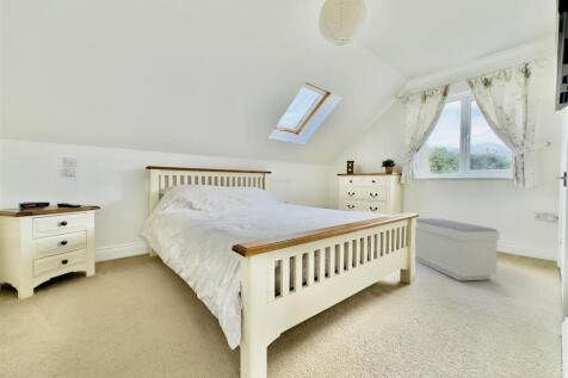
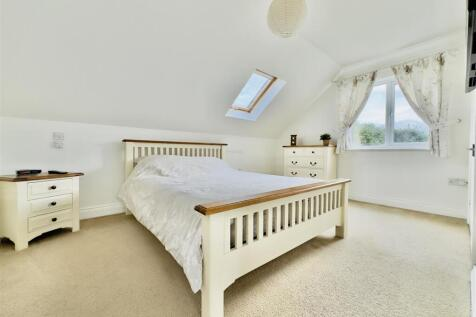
- bench (446, 244)
